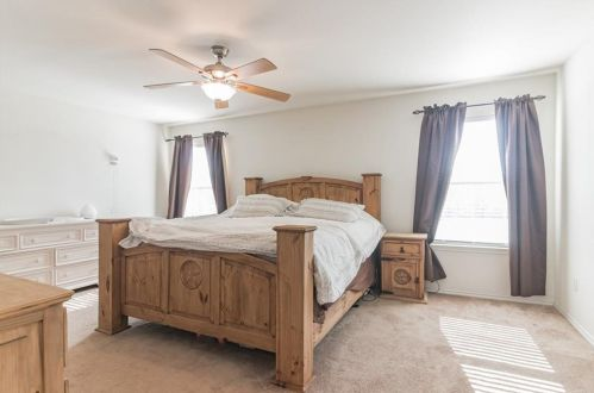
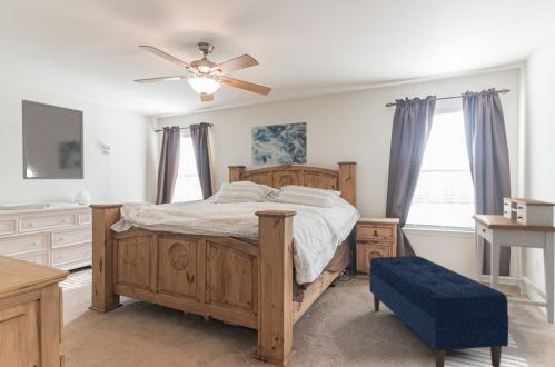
+ home mirror (54, 142)
+ wall art (278, 145)
+ desk (511, 246)
+ bench (425, 302)
